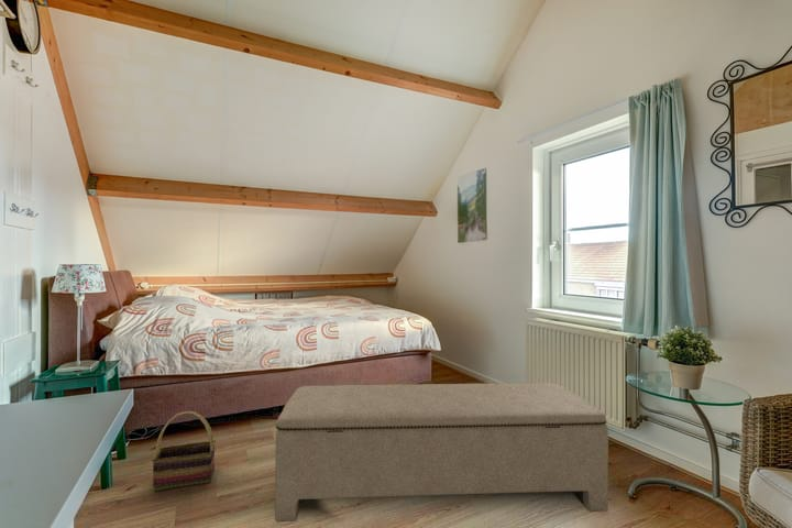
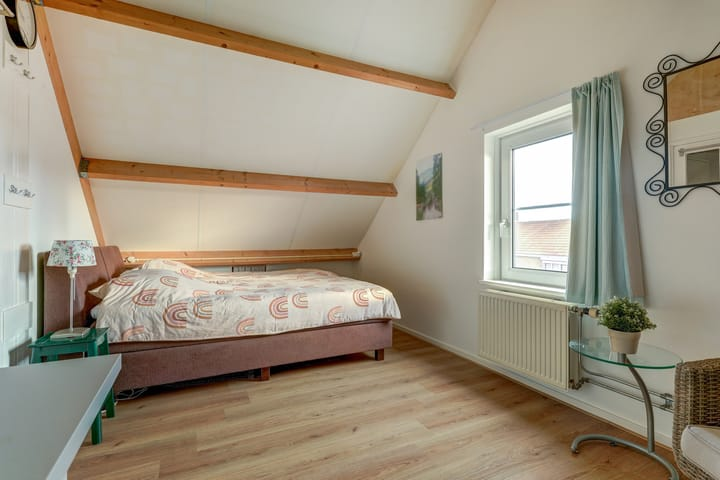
- basket (185, 444)
- bench (437, 441)
